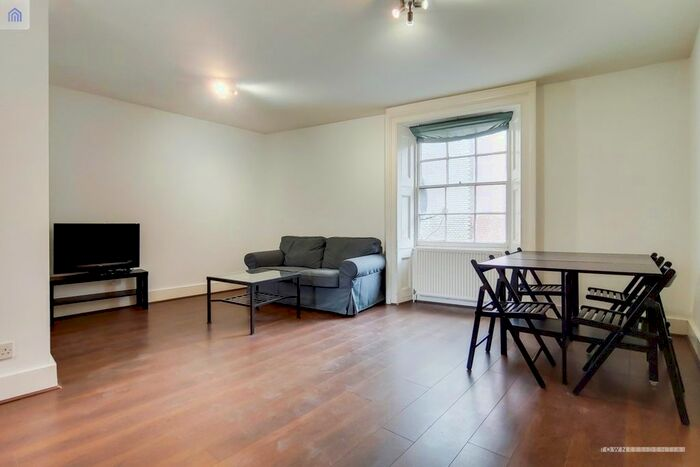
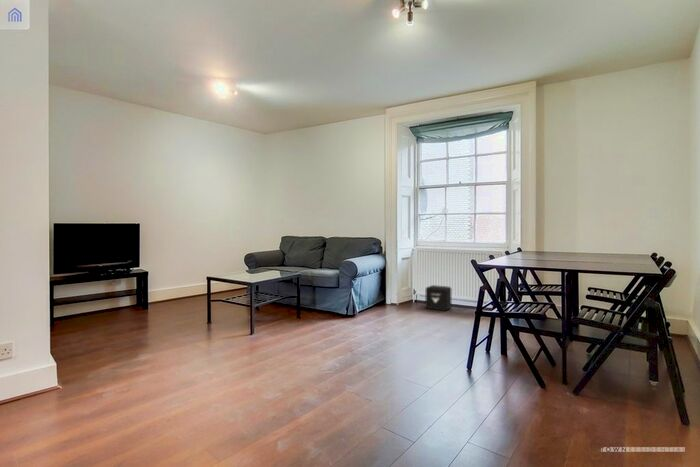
+ air purifier (438, 297)
